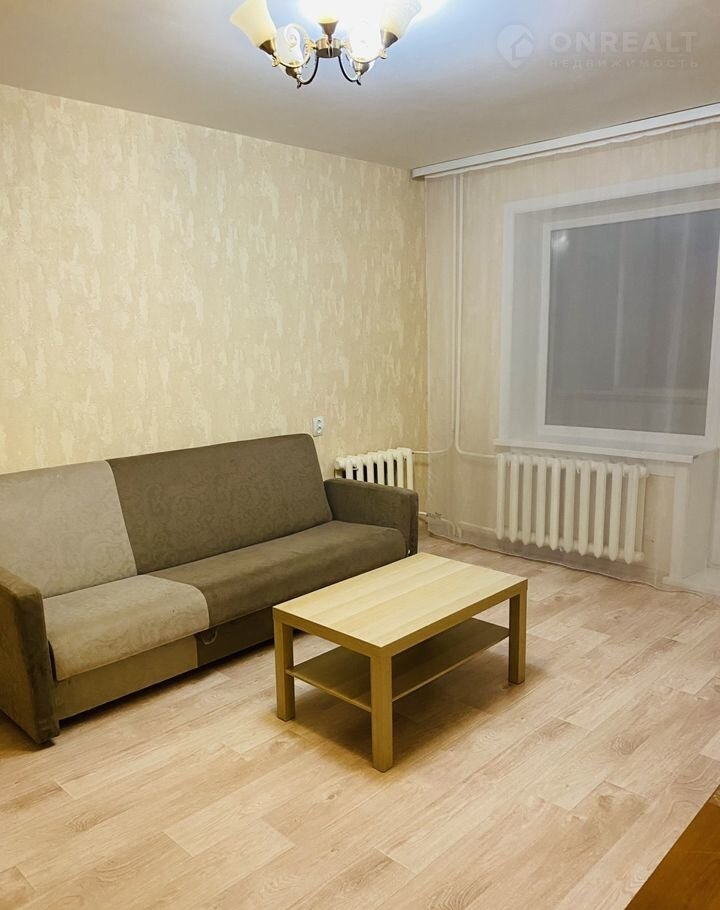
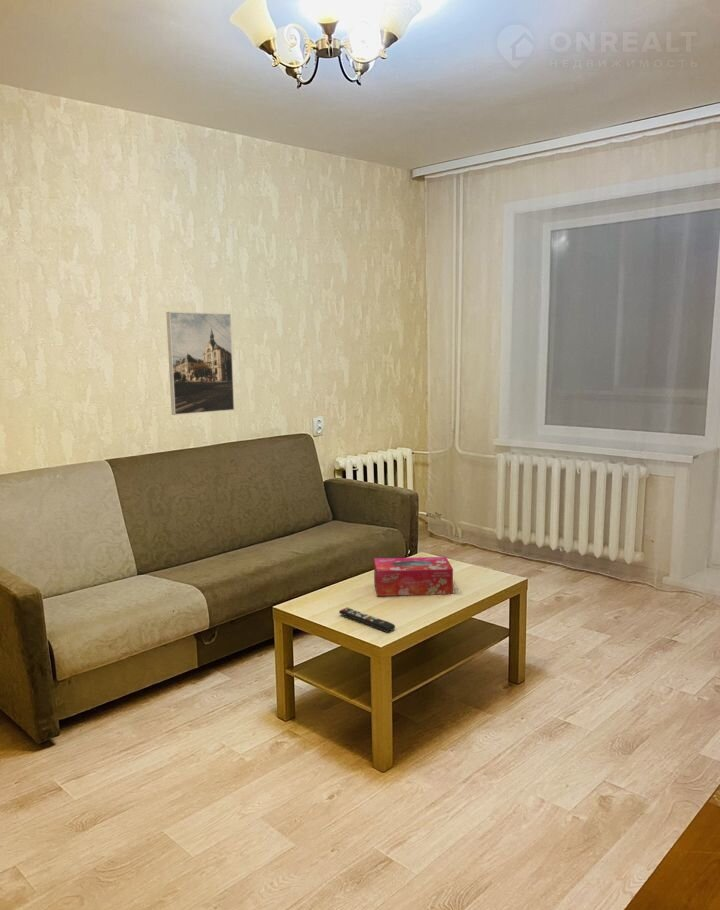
+ remote control (366, 619)
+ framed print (201, 363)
+ tissue box (412, 575)
